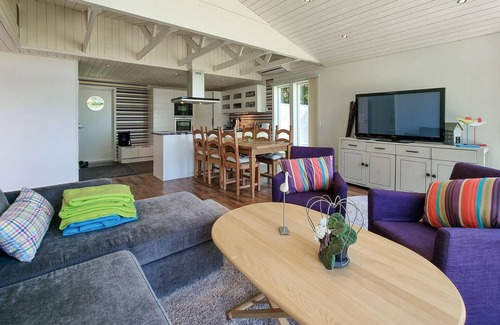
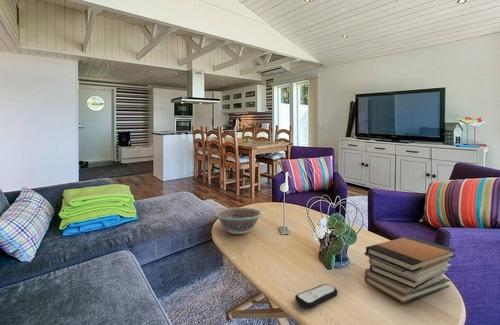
+ remote control (317, 295)
+ book stack (408, 265)
+ decorative bowl (238, 221)
